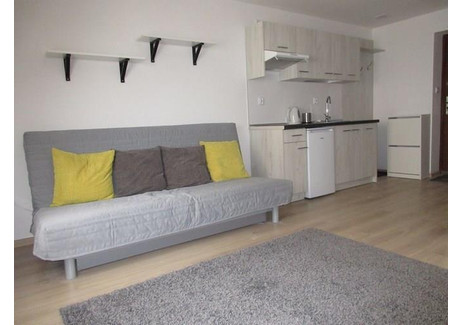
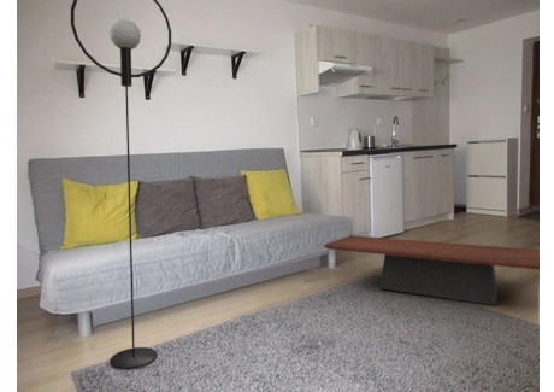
+ coffee table (436, 269)
+ floor lamp (128, 172)
